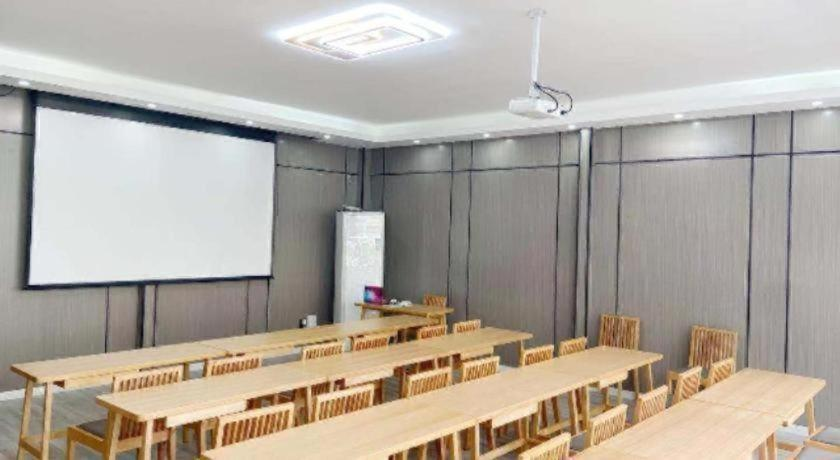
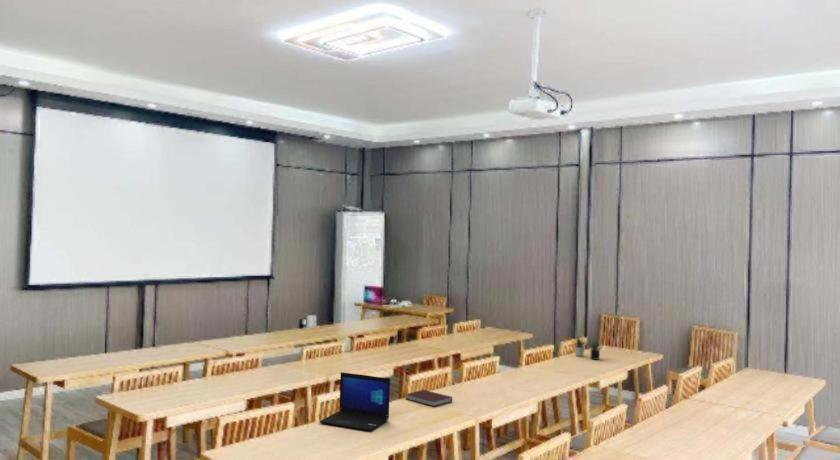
+ notebook (428, 397)
+ succulent plant (585, 345)
+ laptop (355, 400)
